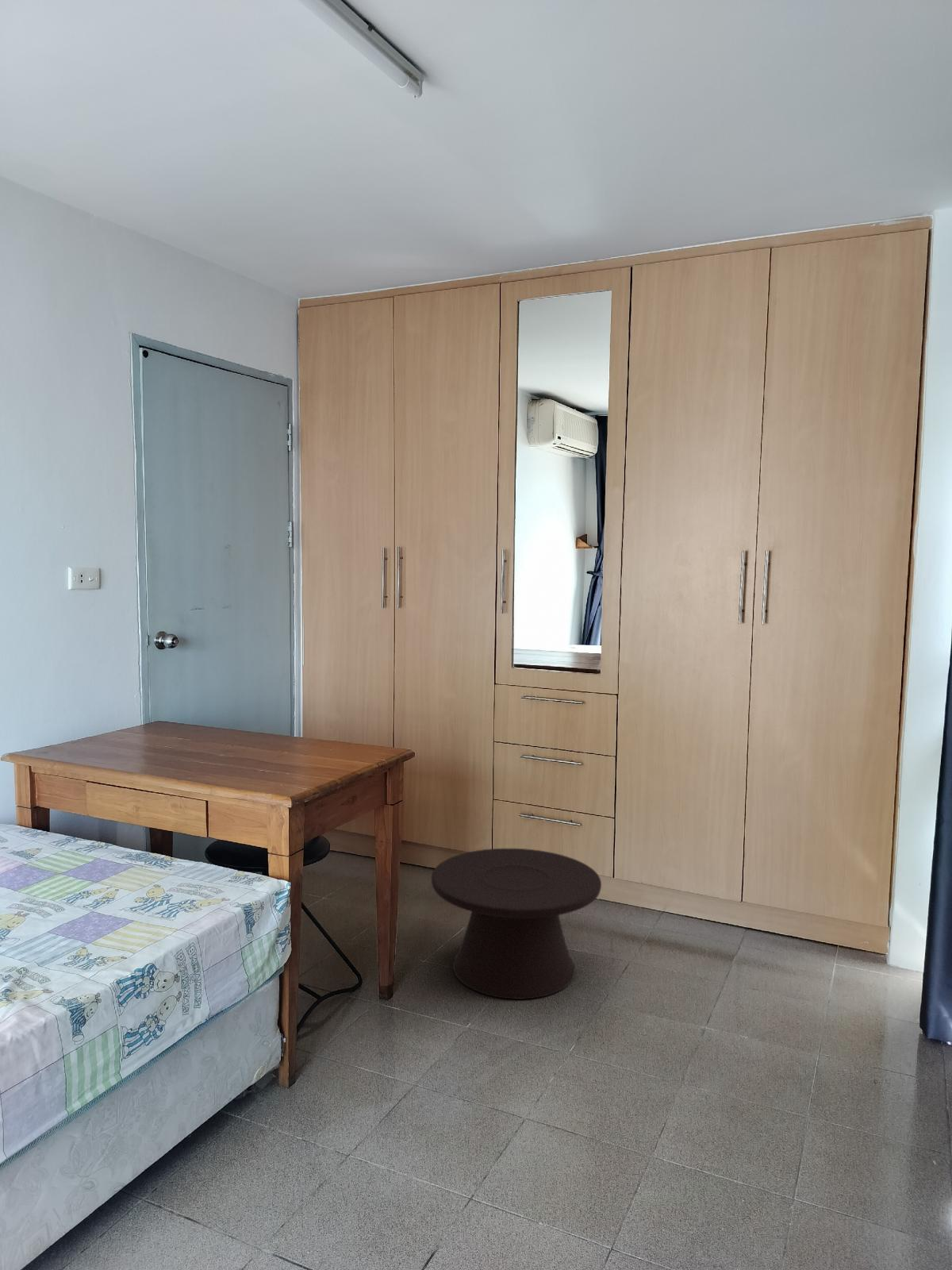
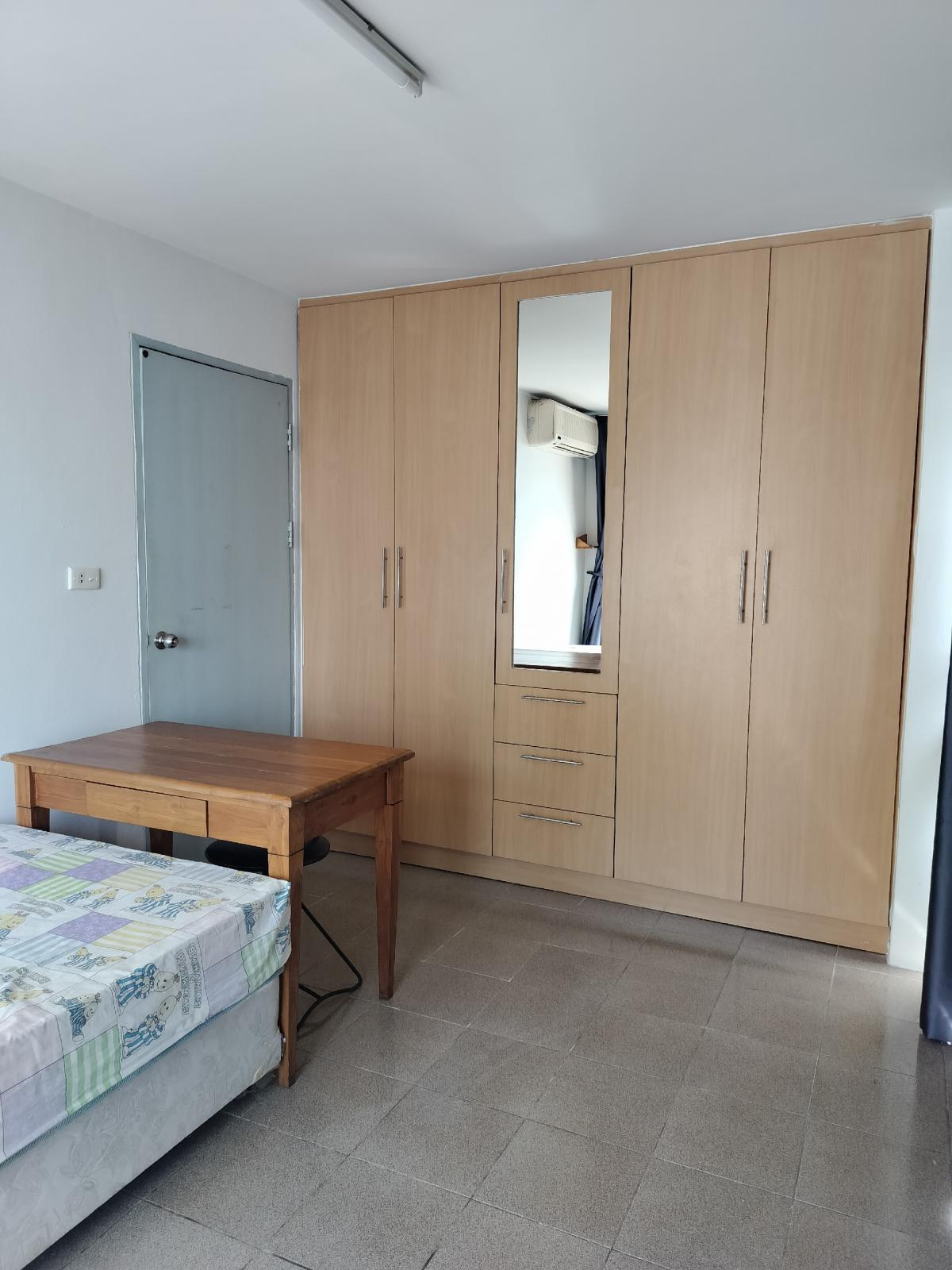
- side table (514, 922)
